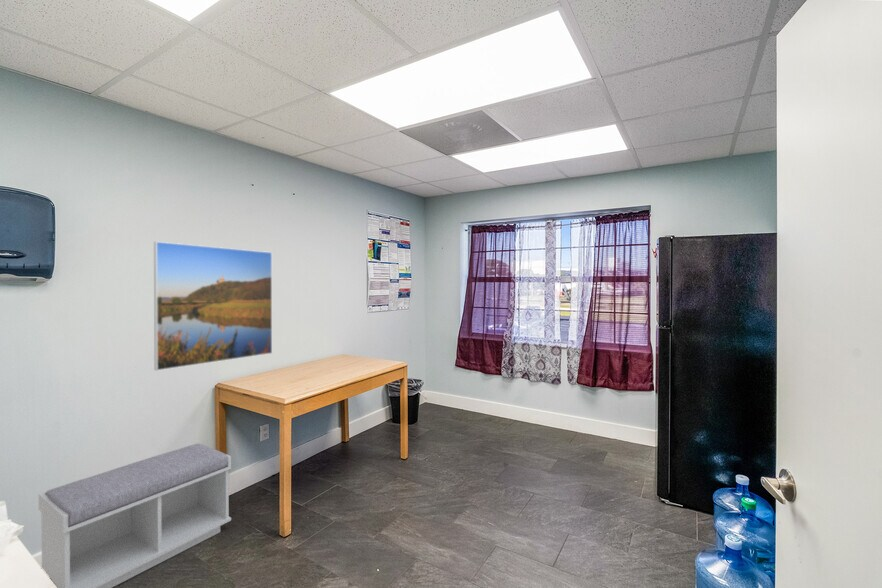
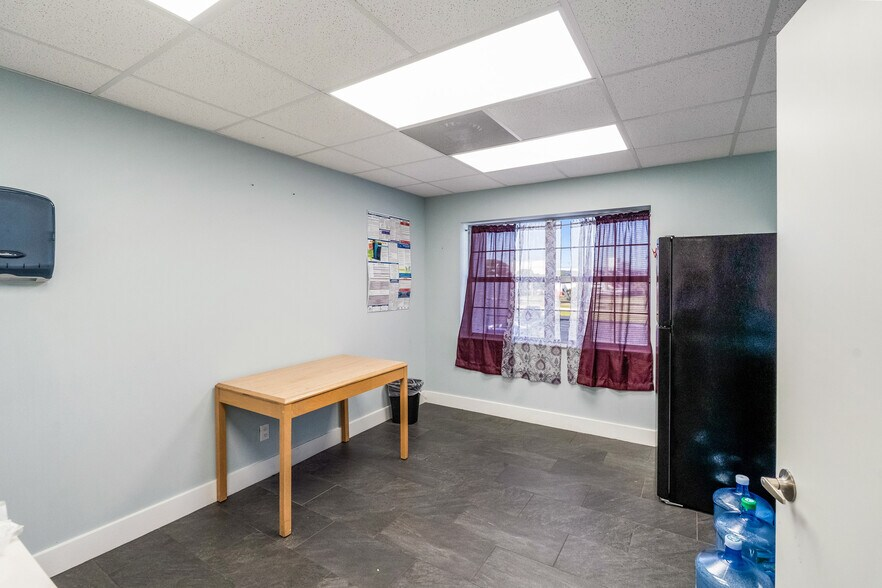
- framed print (220, 304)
- bench (145, 511)
